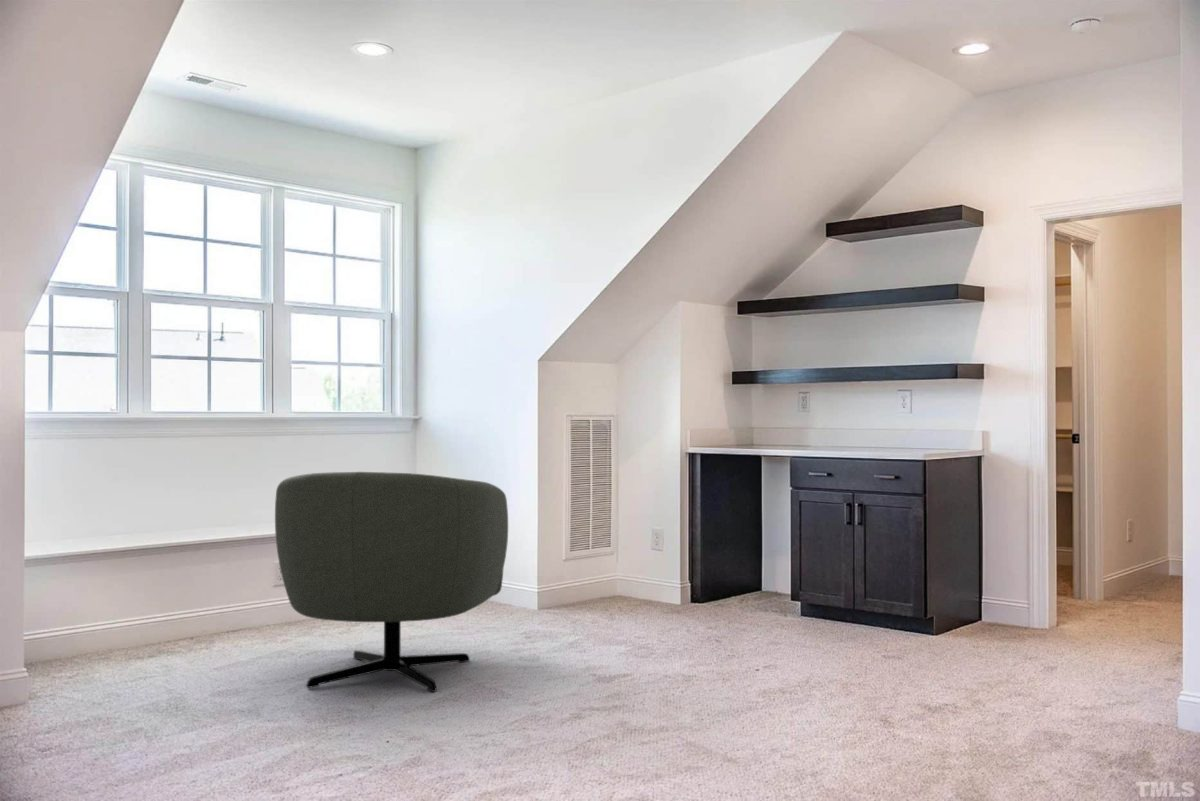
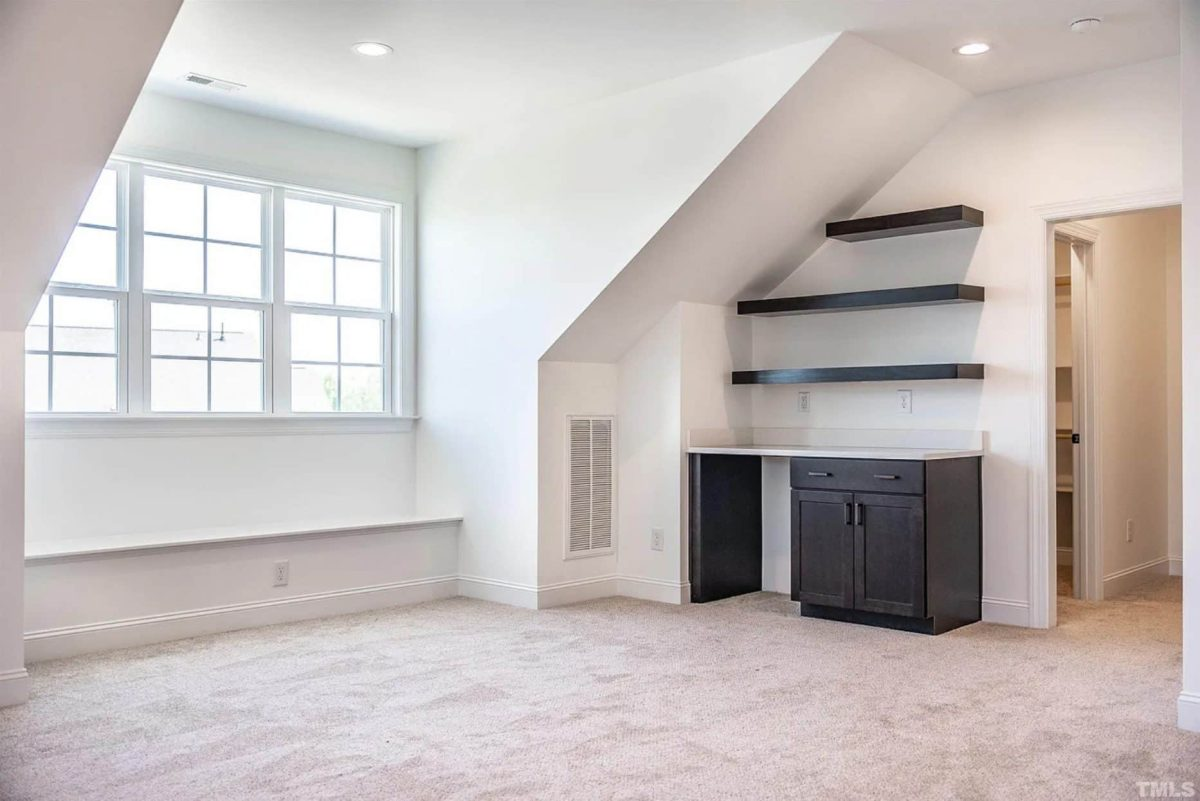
- armchair (391, 570)
